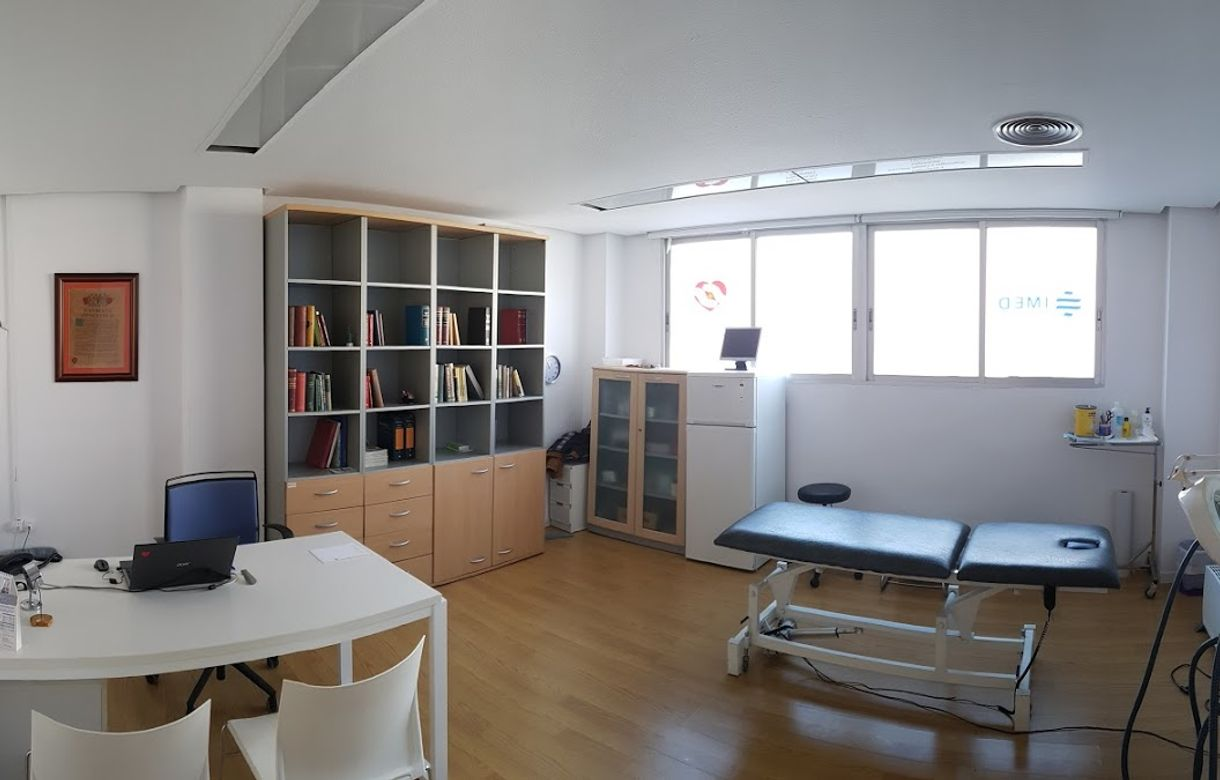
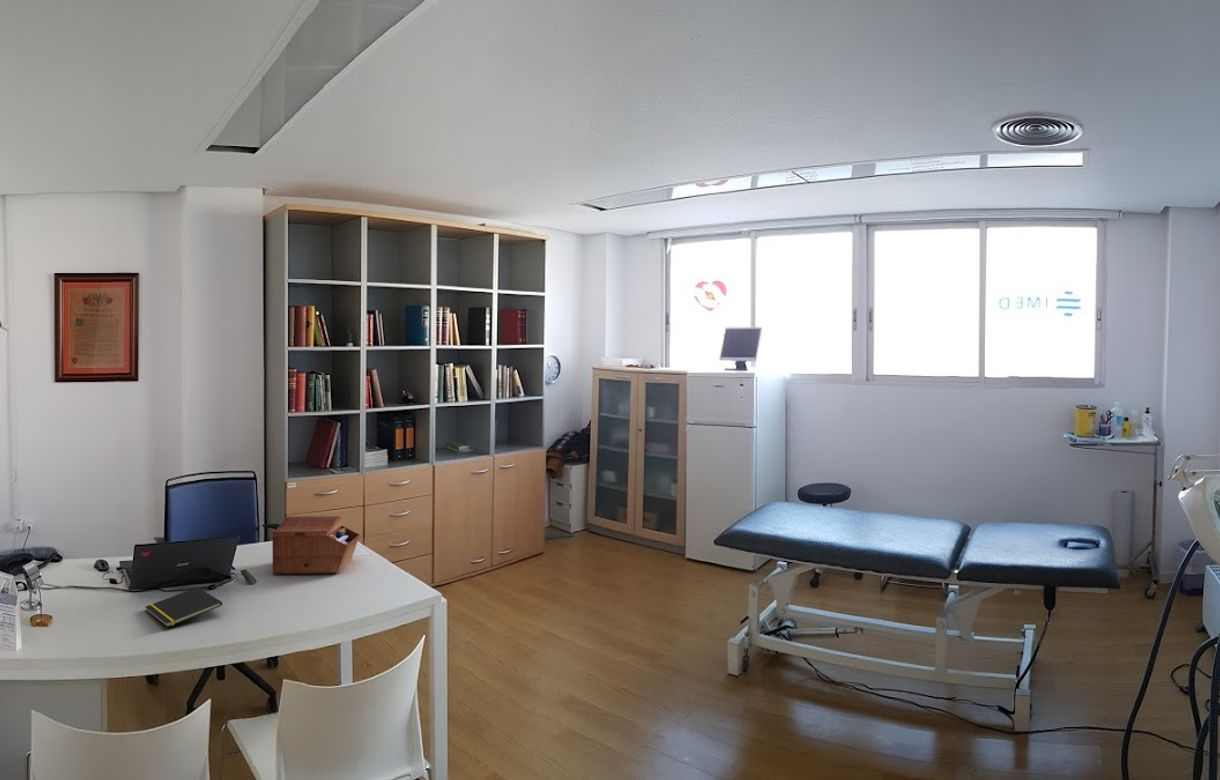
+ sewing box (317, 543)
+ notepad (183, 606)
